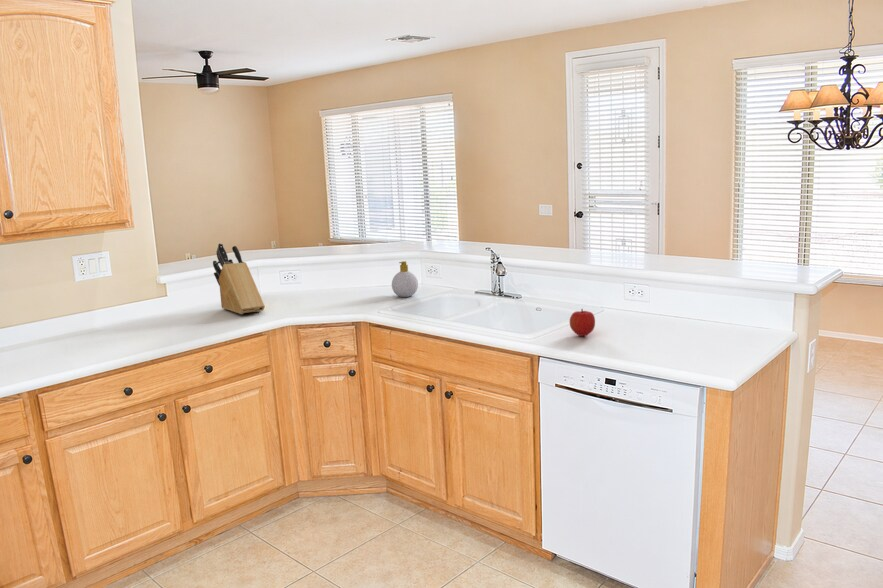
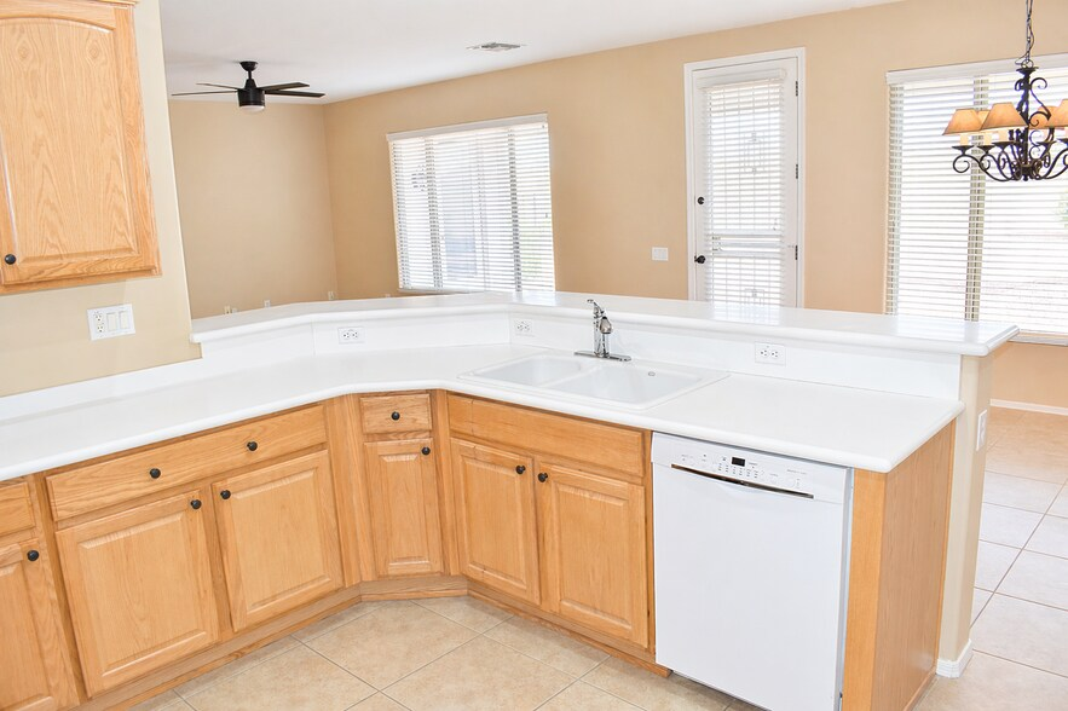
- soap bottle (404, 278)
- fruit (582, 322)
- knife block (236, 276)
